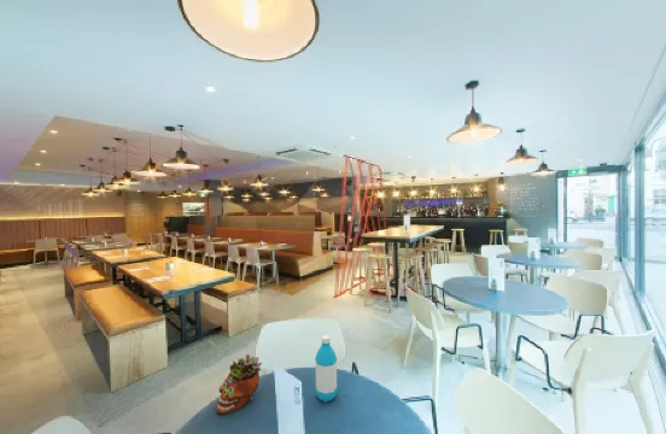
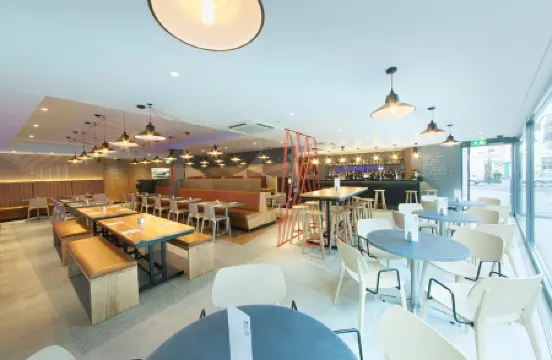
- succulent planter (239, 380)
- water bottle (326, 366)
